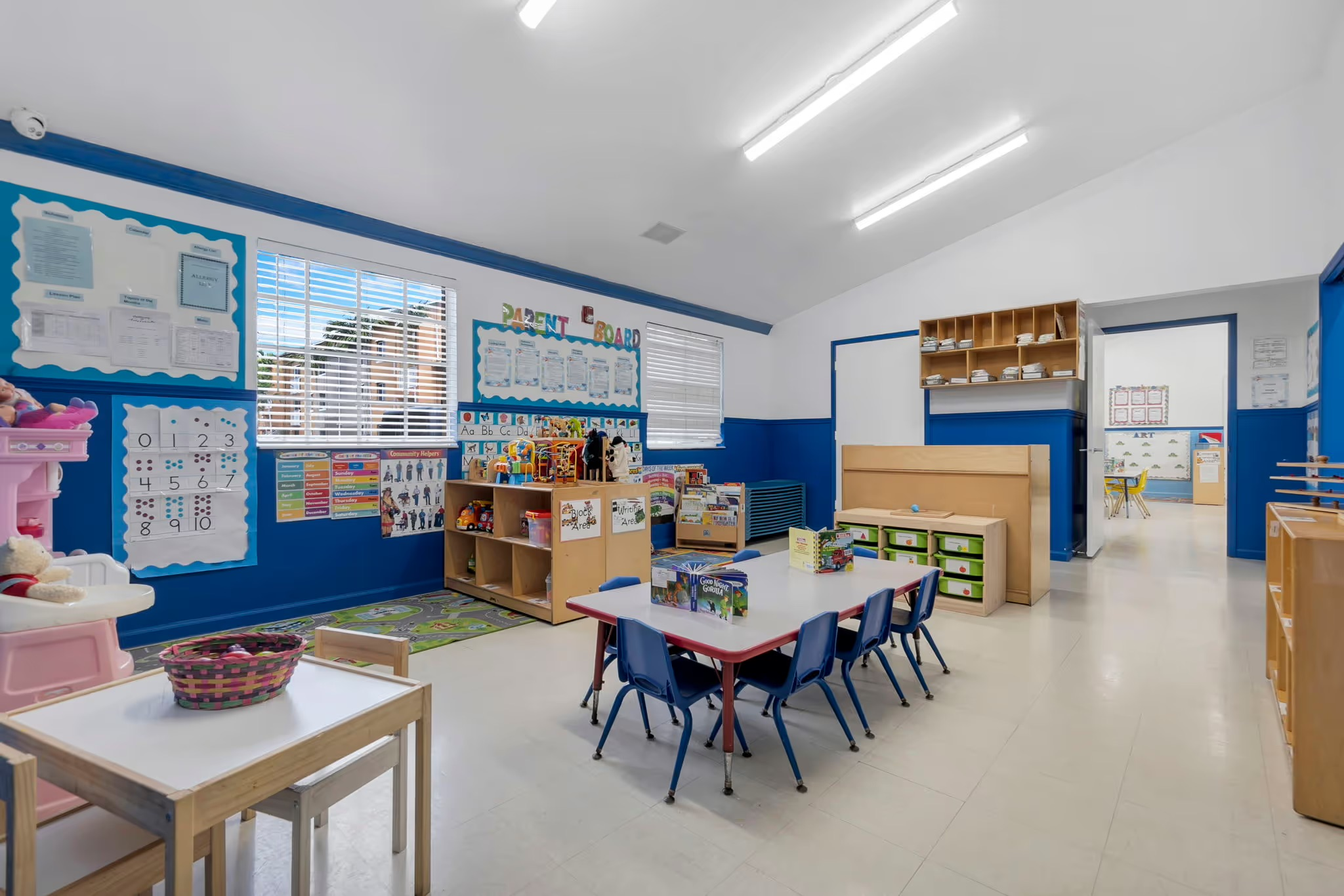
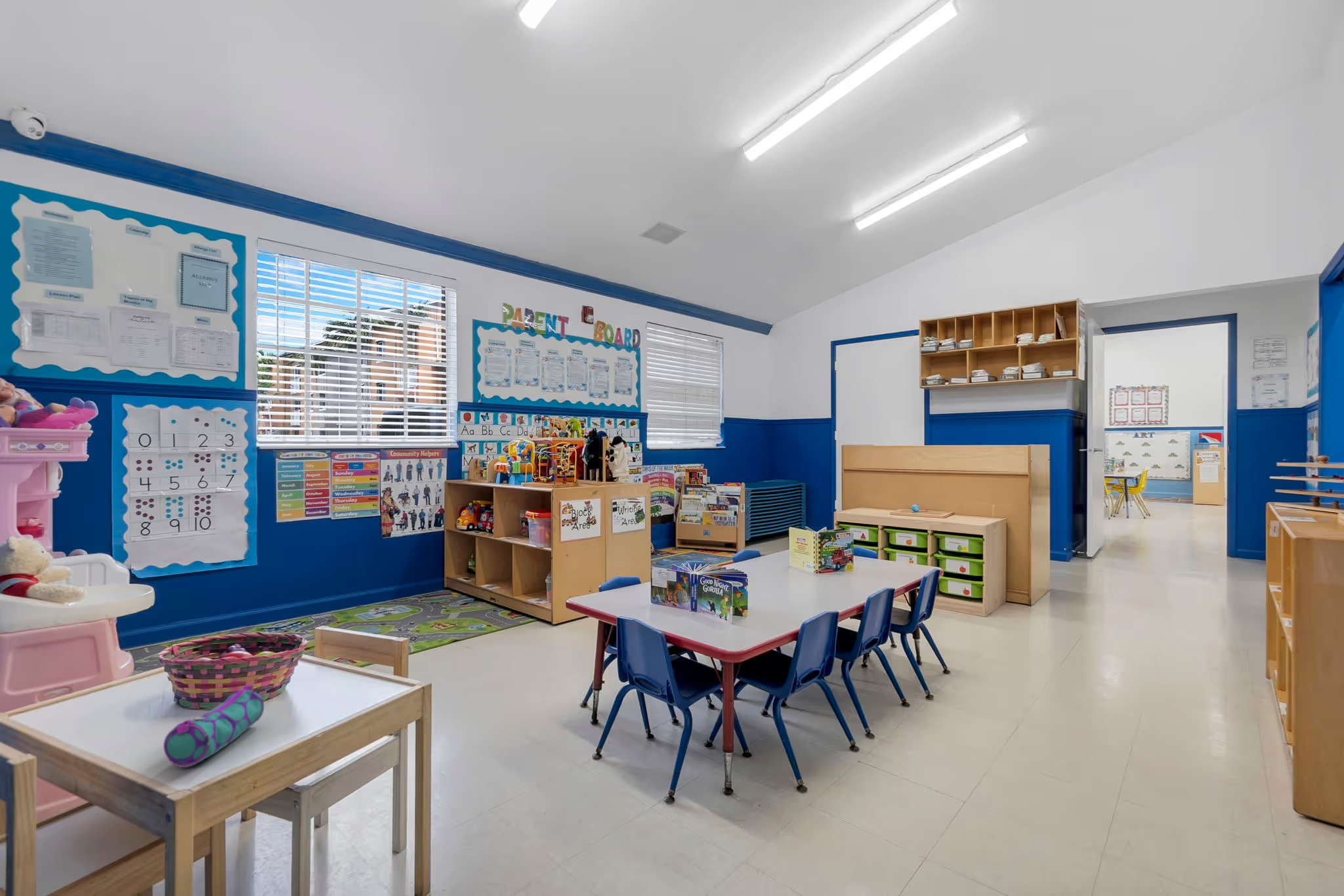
+ pencil case (218, 723)
